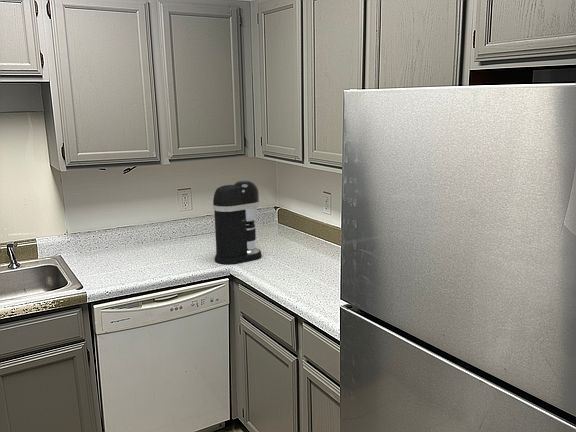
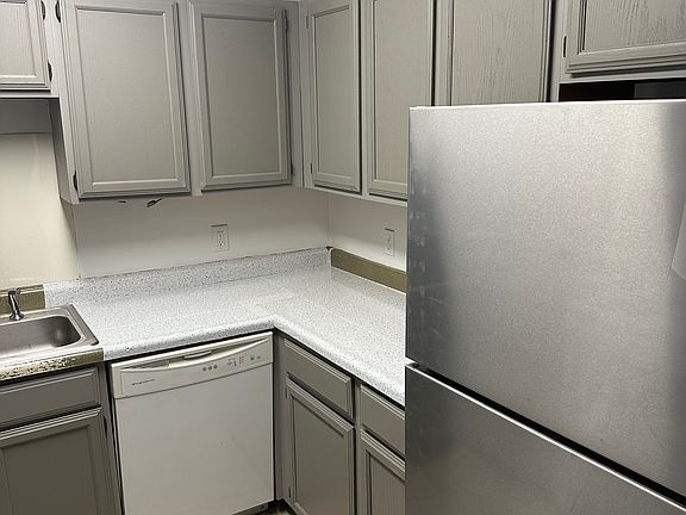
- coffee maker (237, 220)
